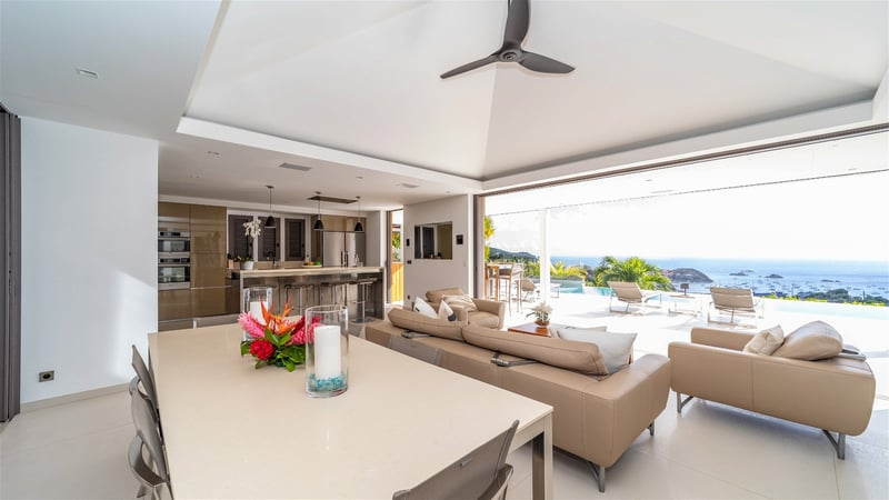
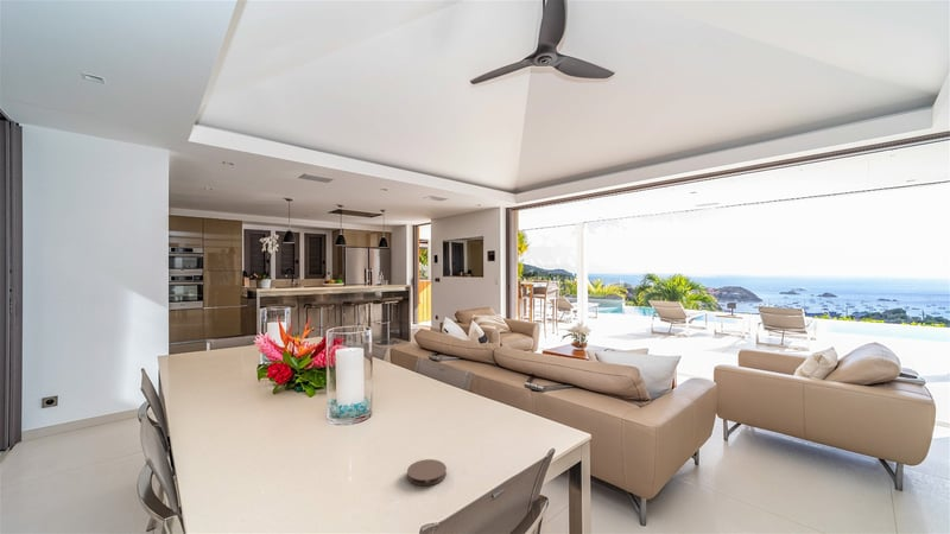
+ coaster (426, 471)
